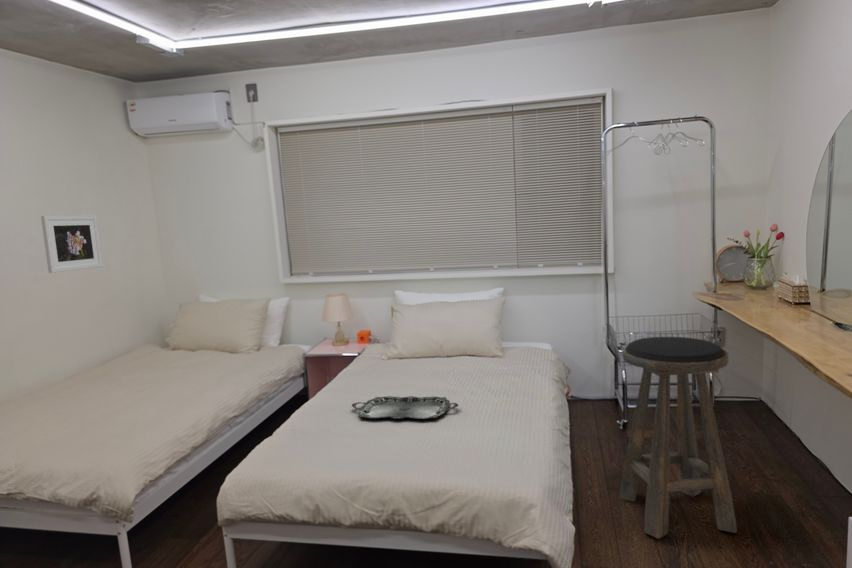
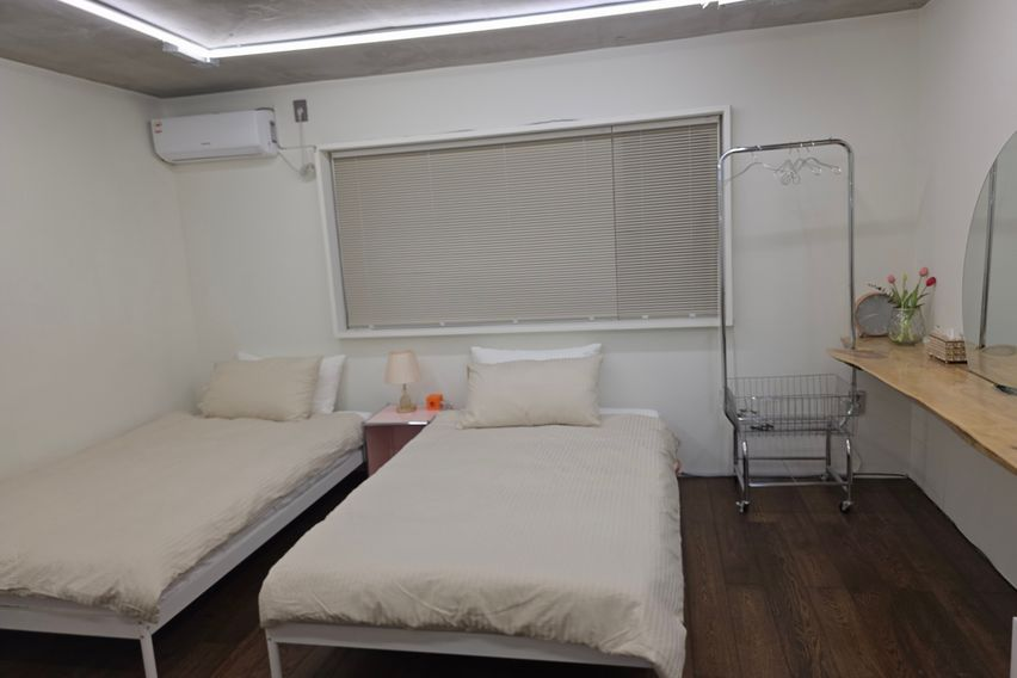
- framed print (73, 242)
- serving tray (404, 407)
- stool (669, 429)
